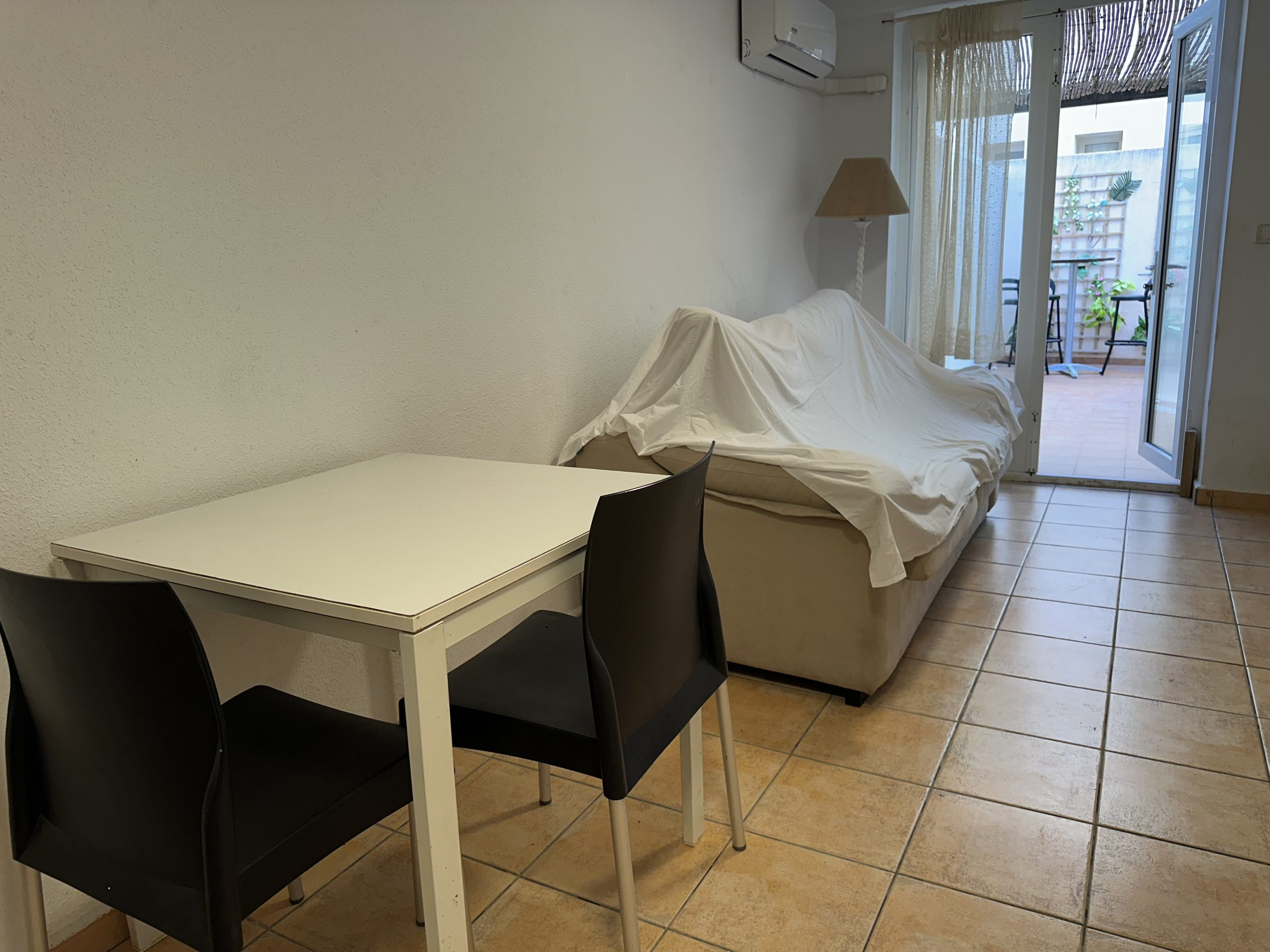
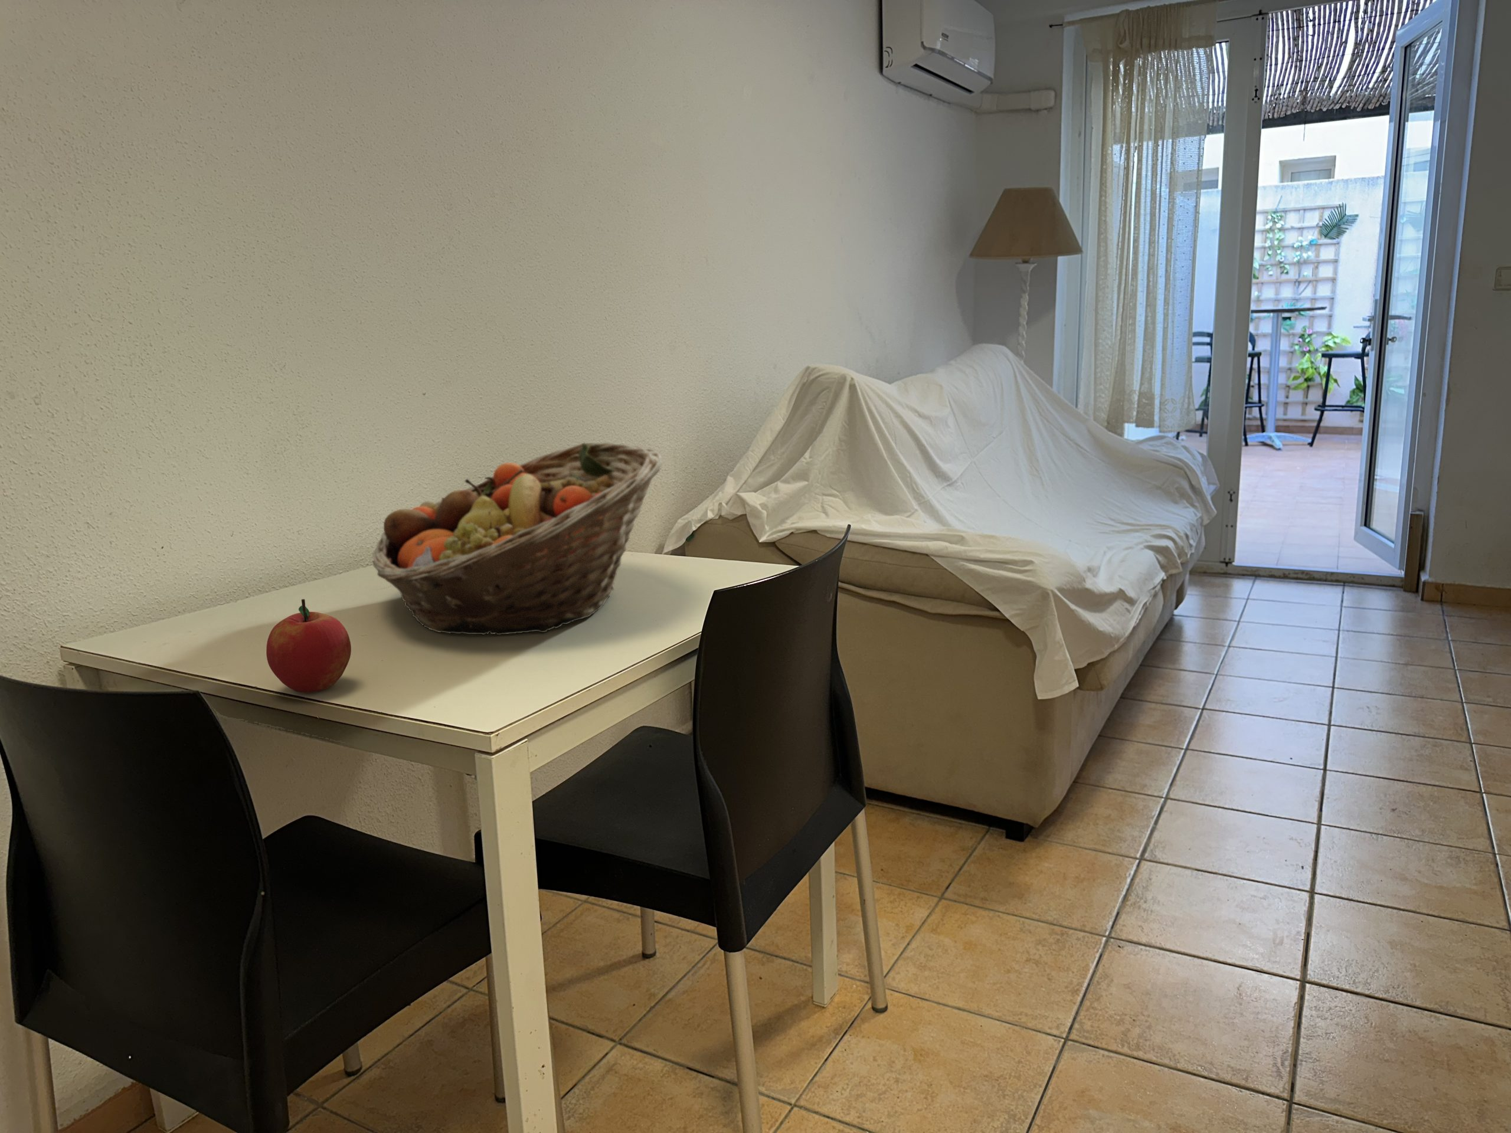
+ fruit basket (520, 530)
+ apple (308, 643)
